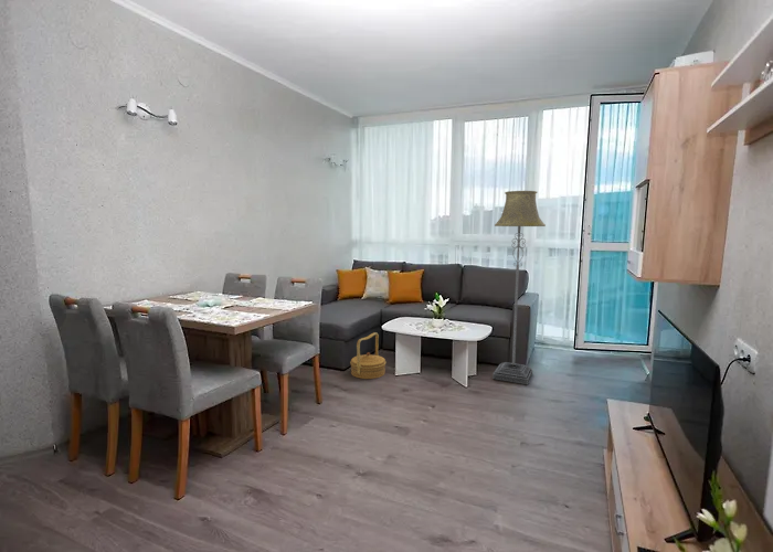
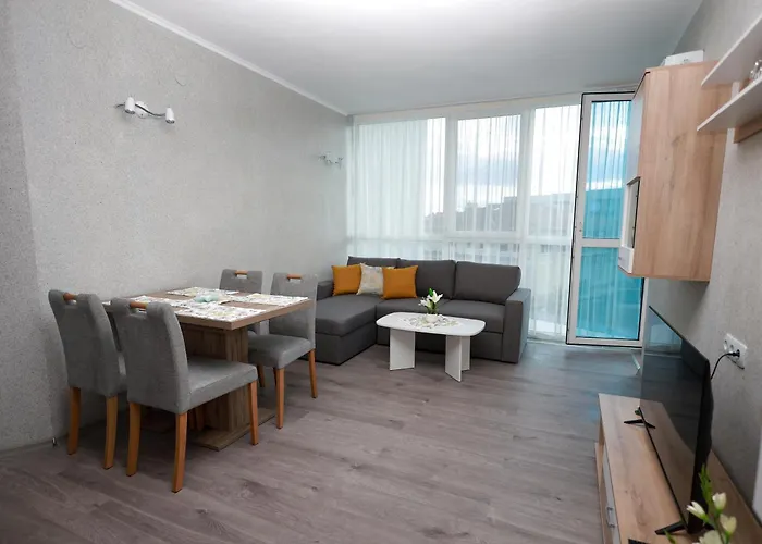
- basket (368, 354)
- floor lamp (516, 286)
